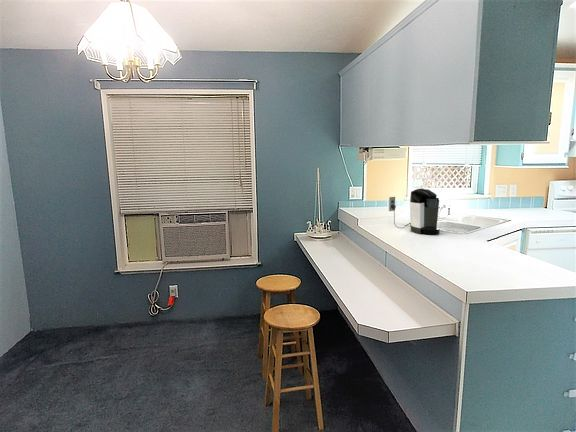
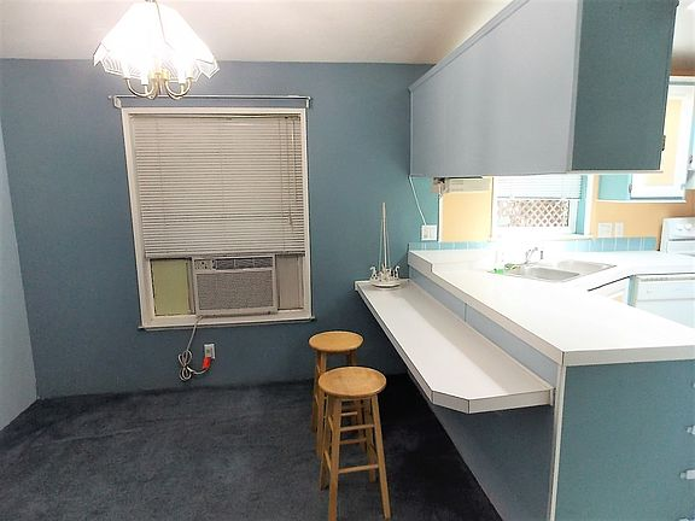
- coffee maker (418, 210)
